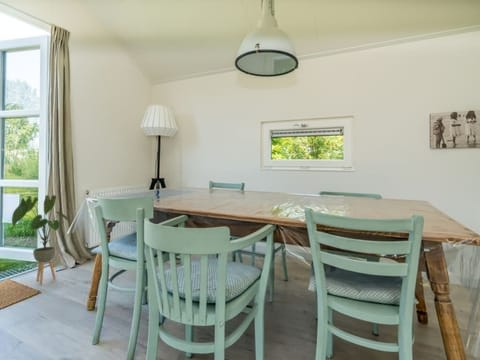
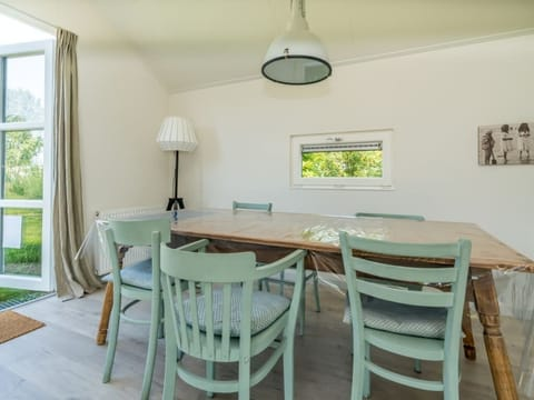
- house plant (40, 241)
